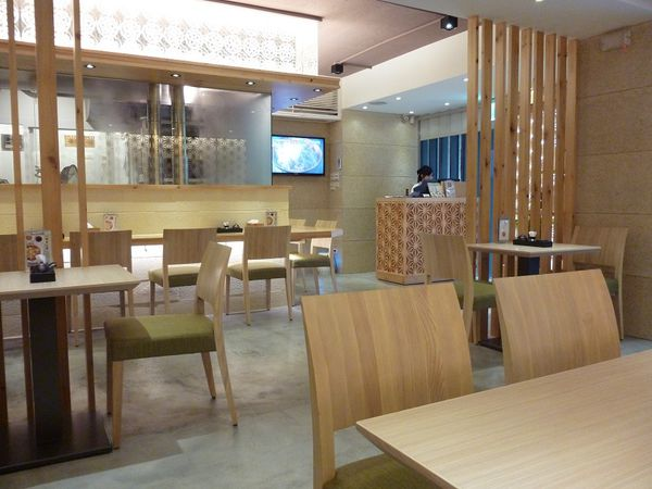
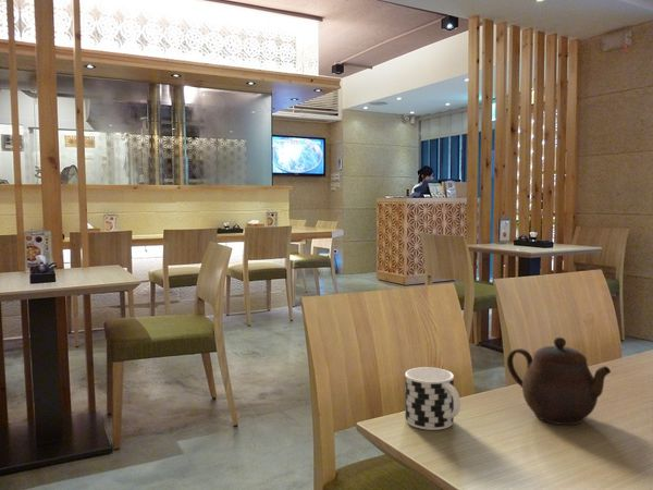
+ teapot (555, 376)
+ cup (434, 400)
